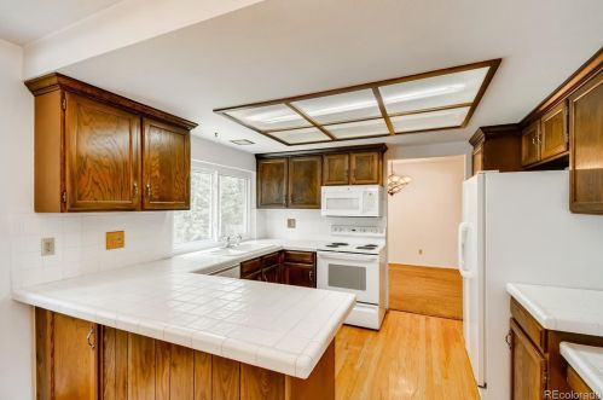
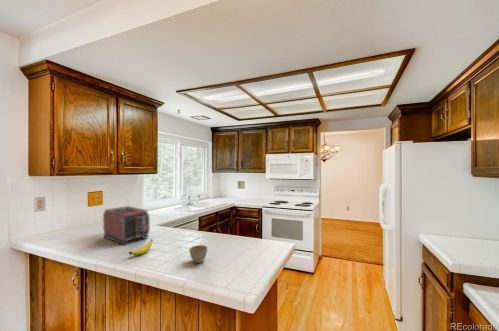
+ toaster (127, 224)
+ banana (143, 248)
+ flower pot (198, 254)
